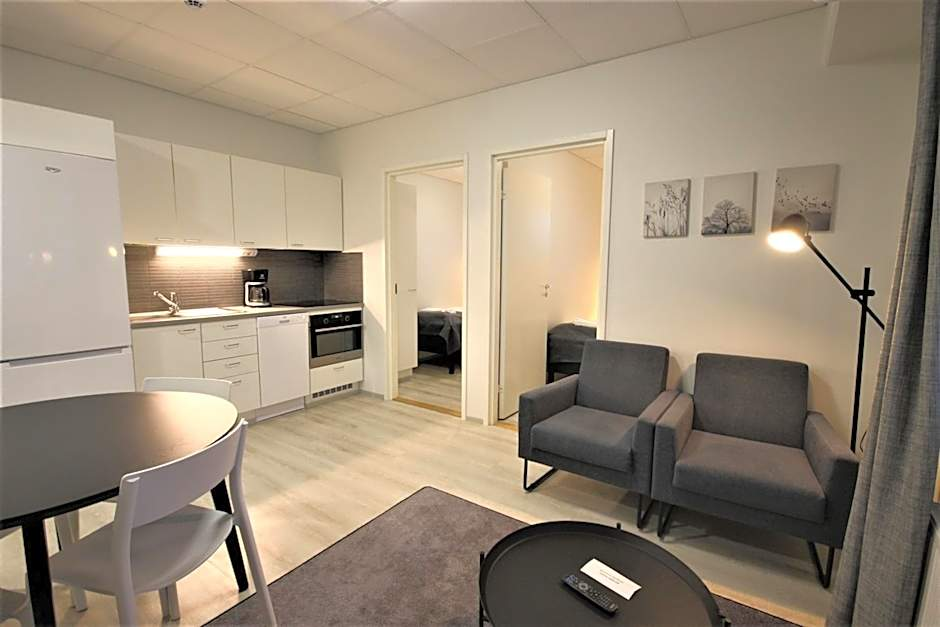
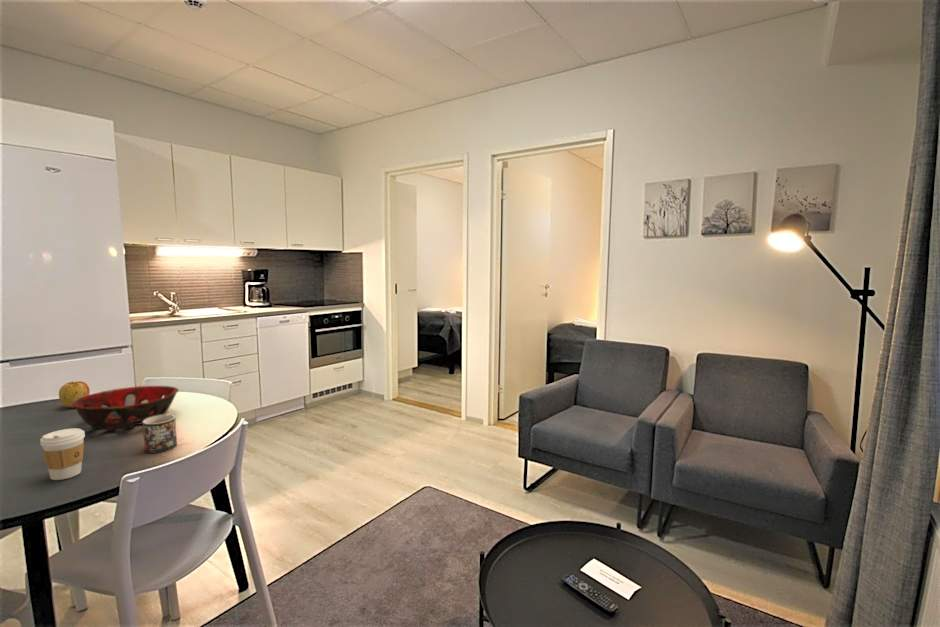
+ apple (74, 393)
+ decorative bowl (129, 407)
+ coffee cup (64, 453)
+ mug (159, 431)
